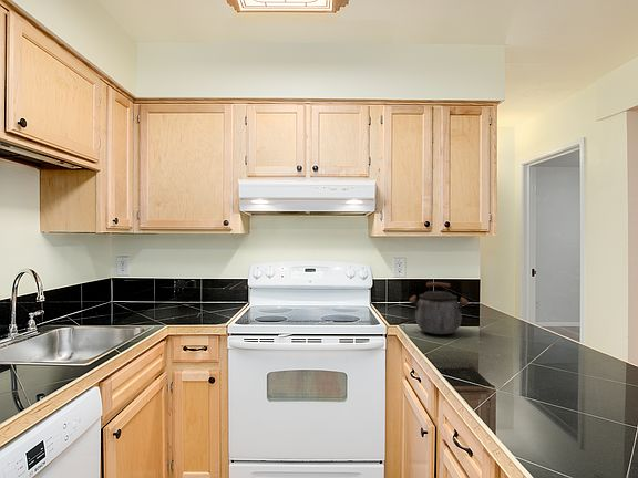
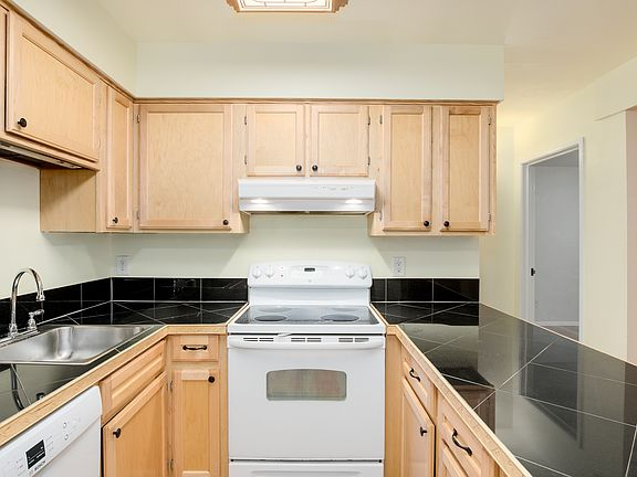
- kettle (438, 308)
